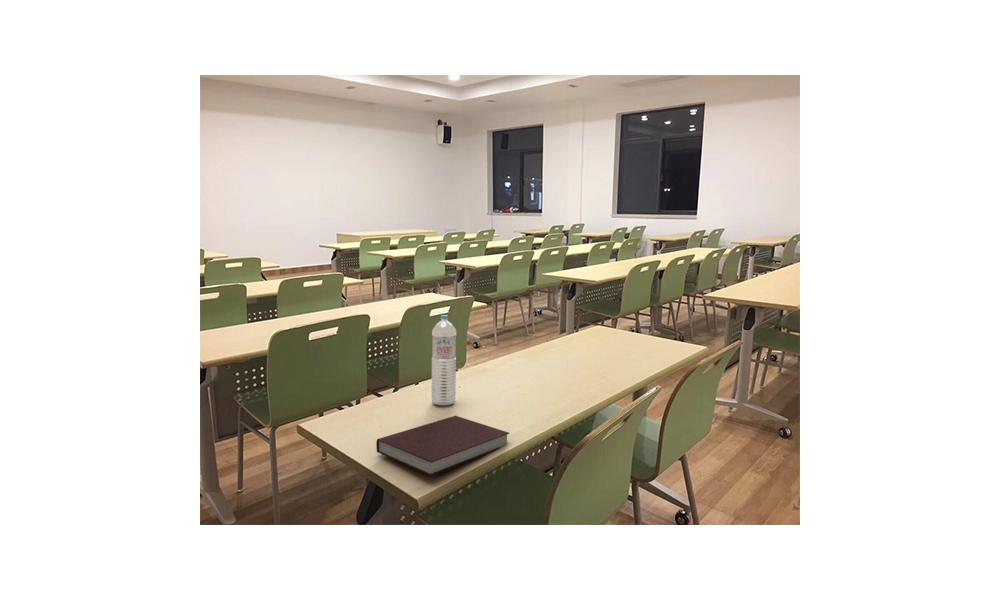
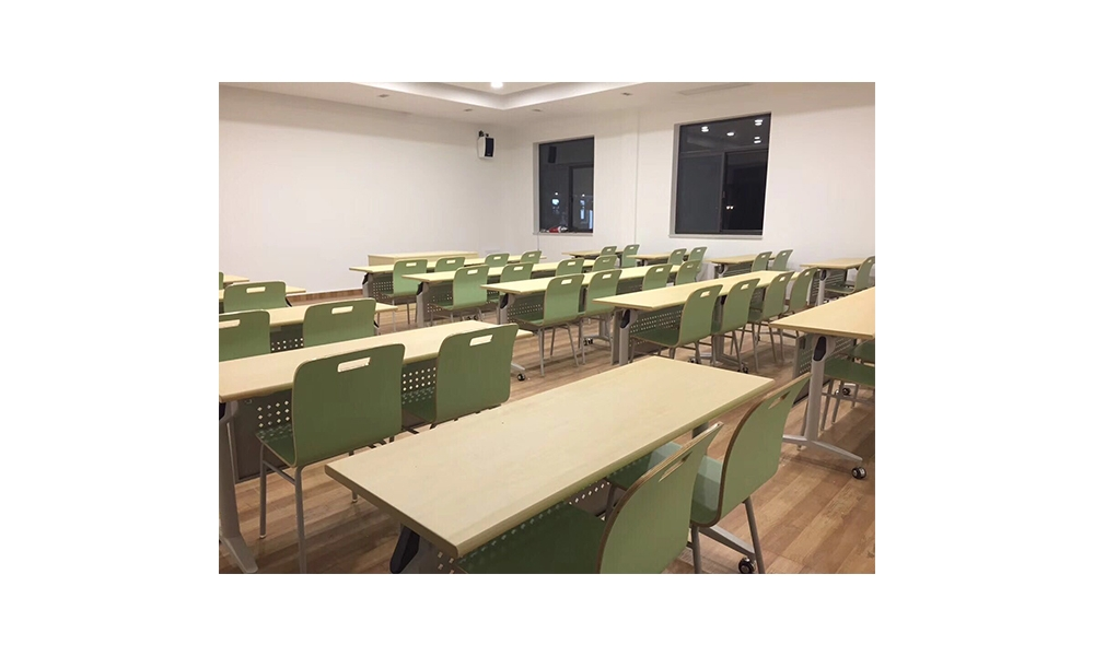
- notebook (444, 442)
- water bottle (443, 359)
